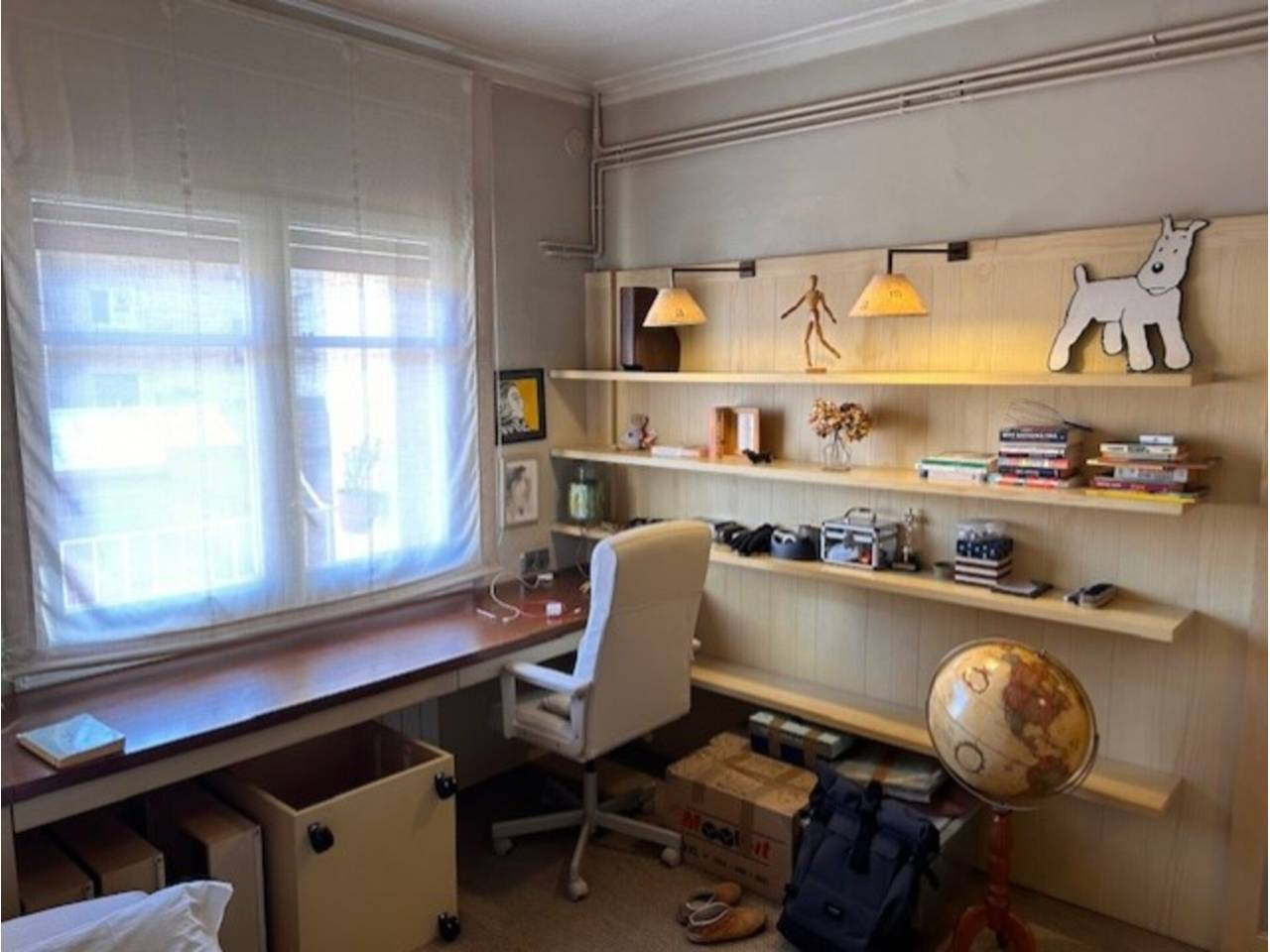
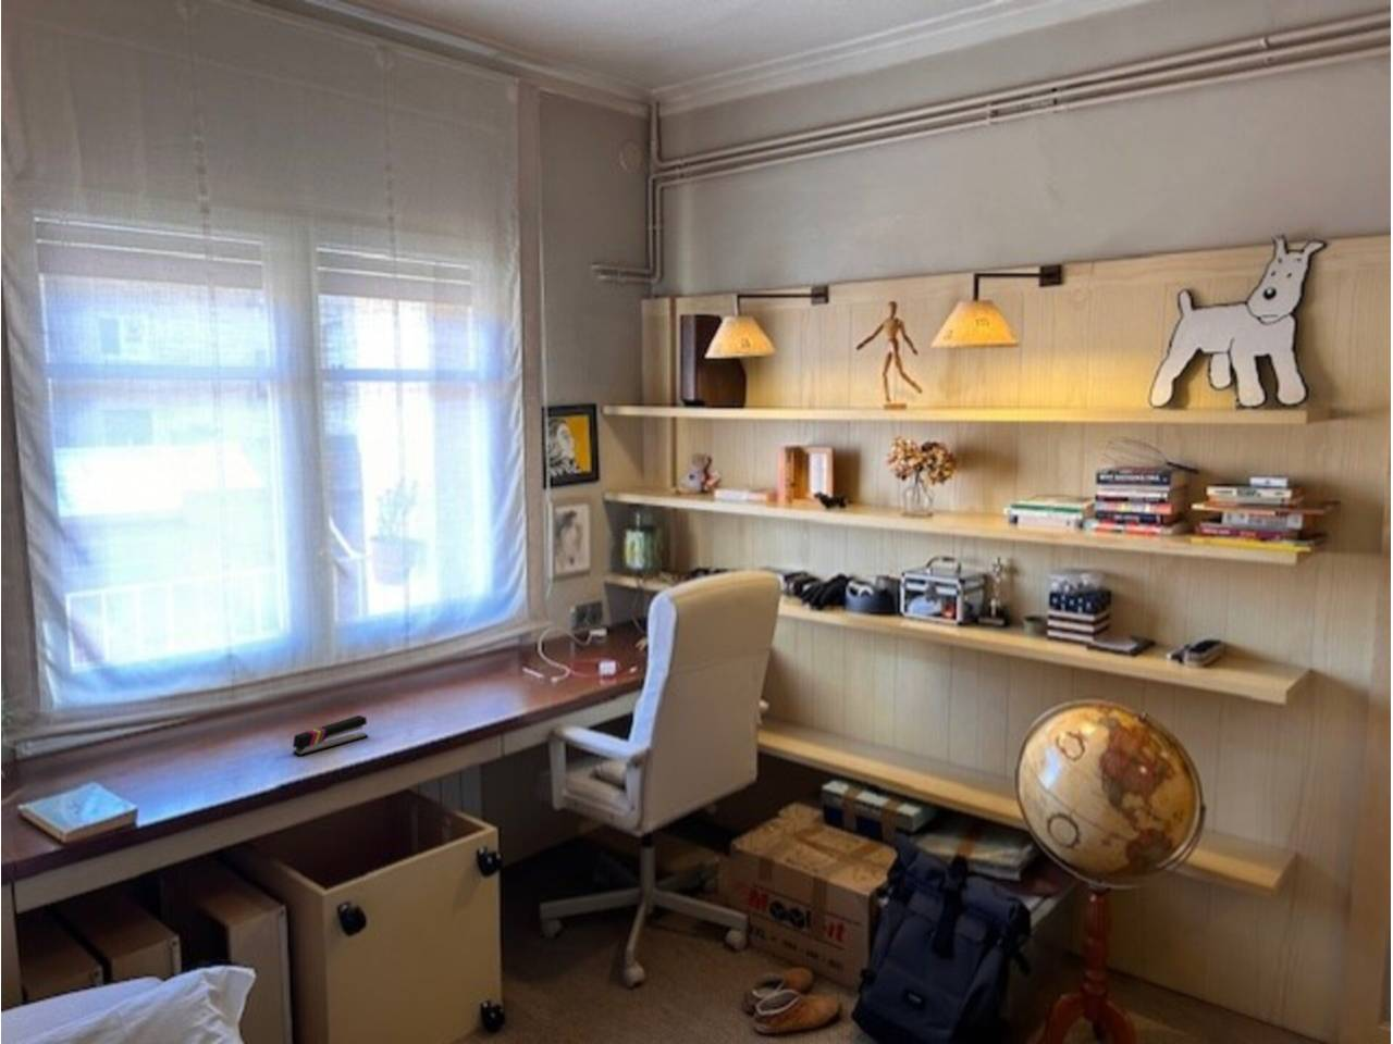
+ stapler (331, 734)
